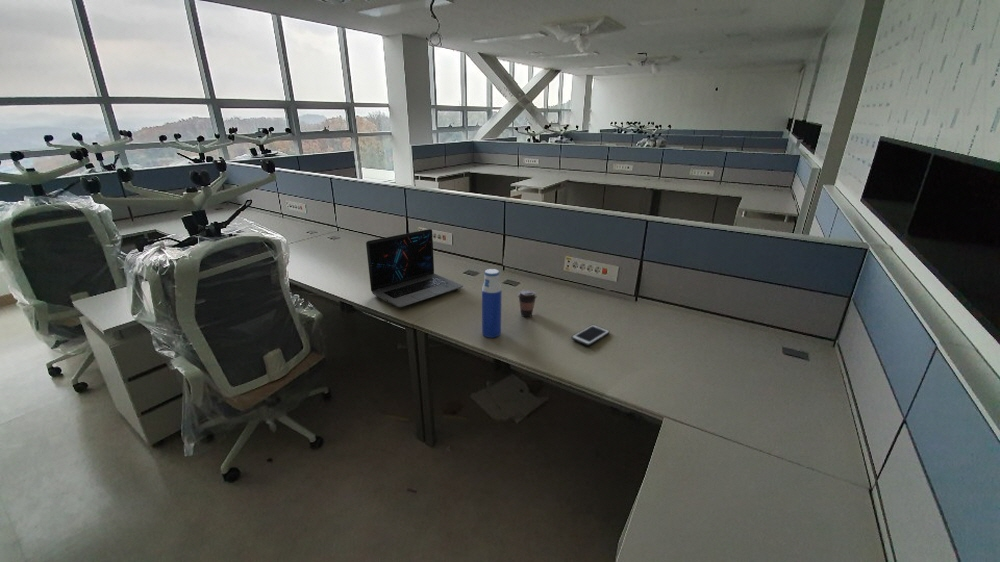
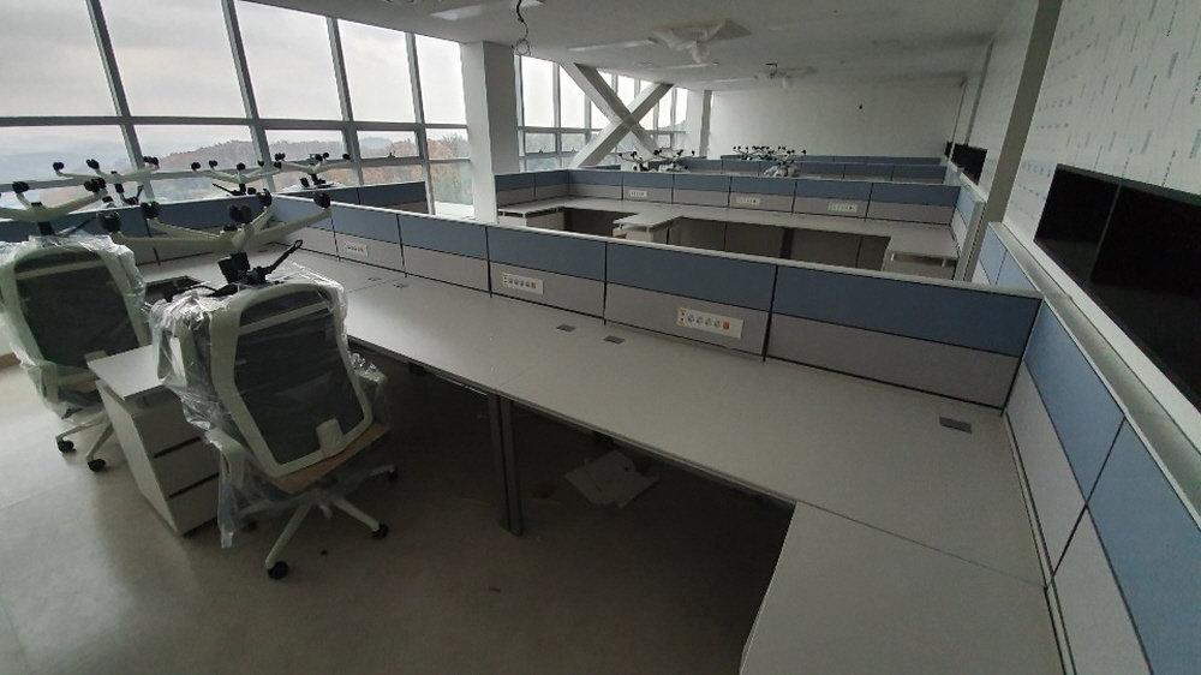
- water bottle (491, 303)
- laptop (416, 266)
- coffee cup (526, 303)
- cell phone (590, 334)
